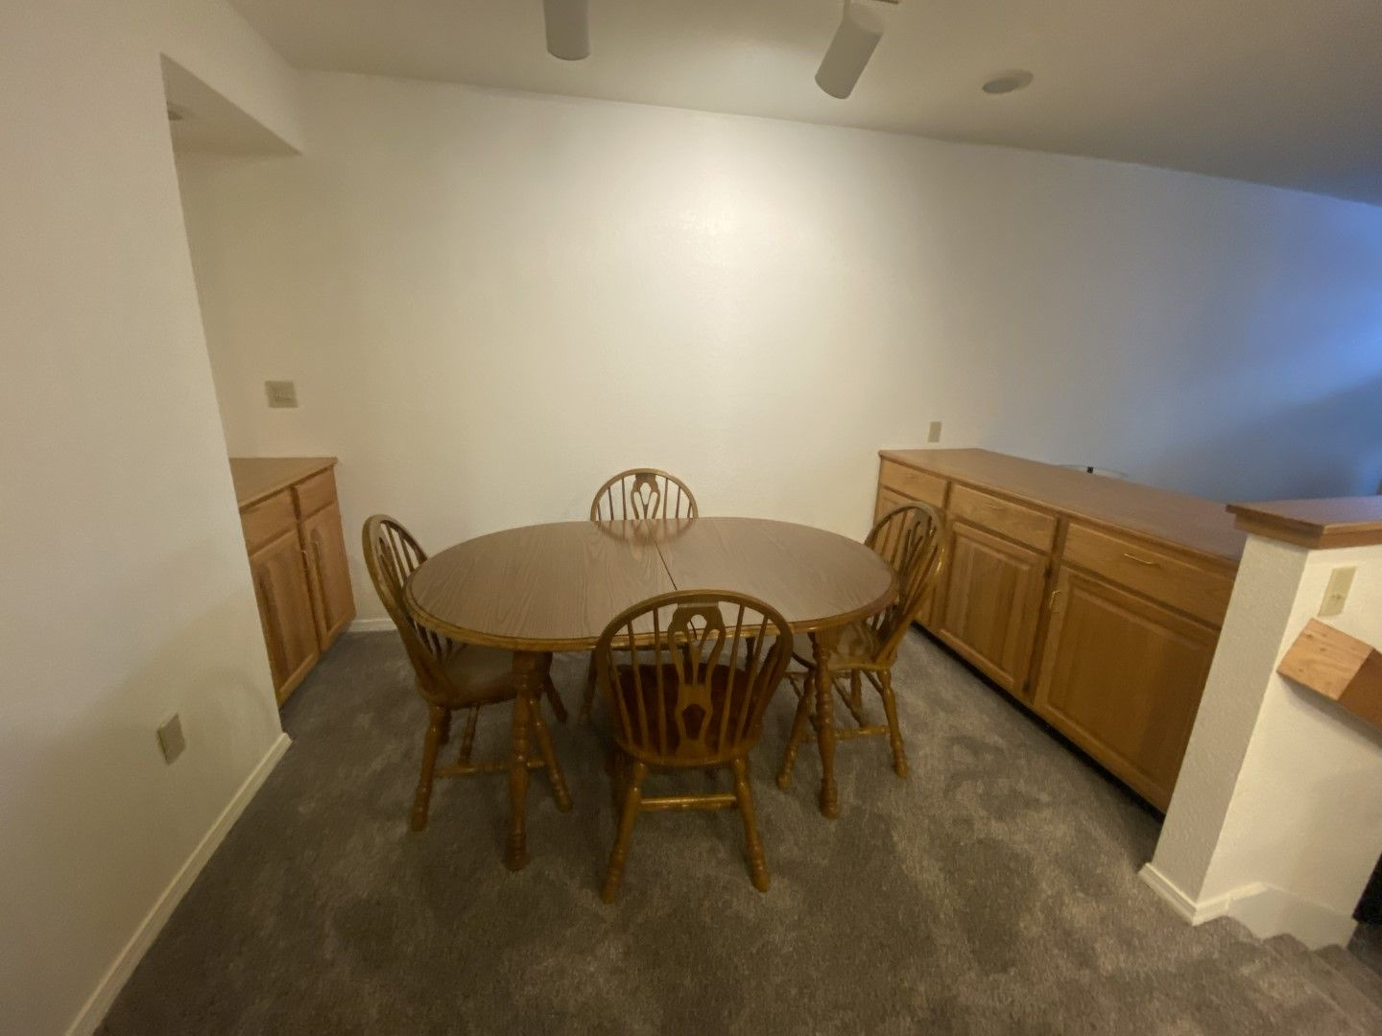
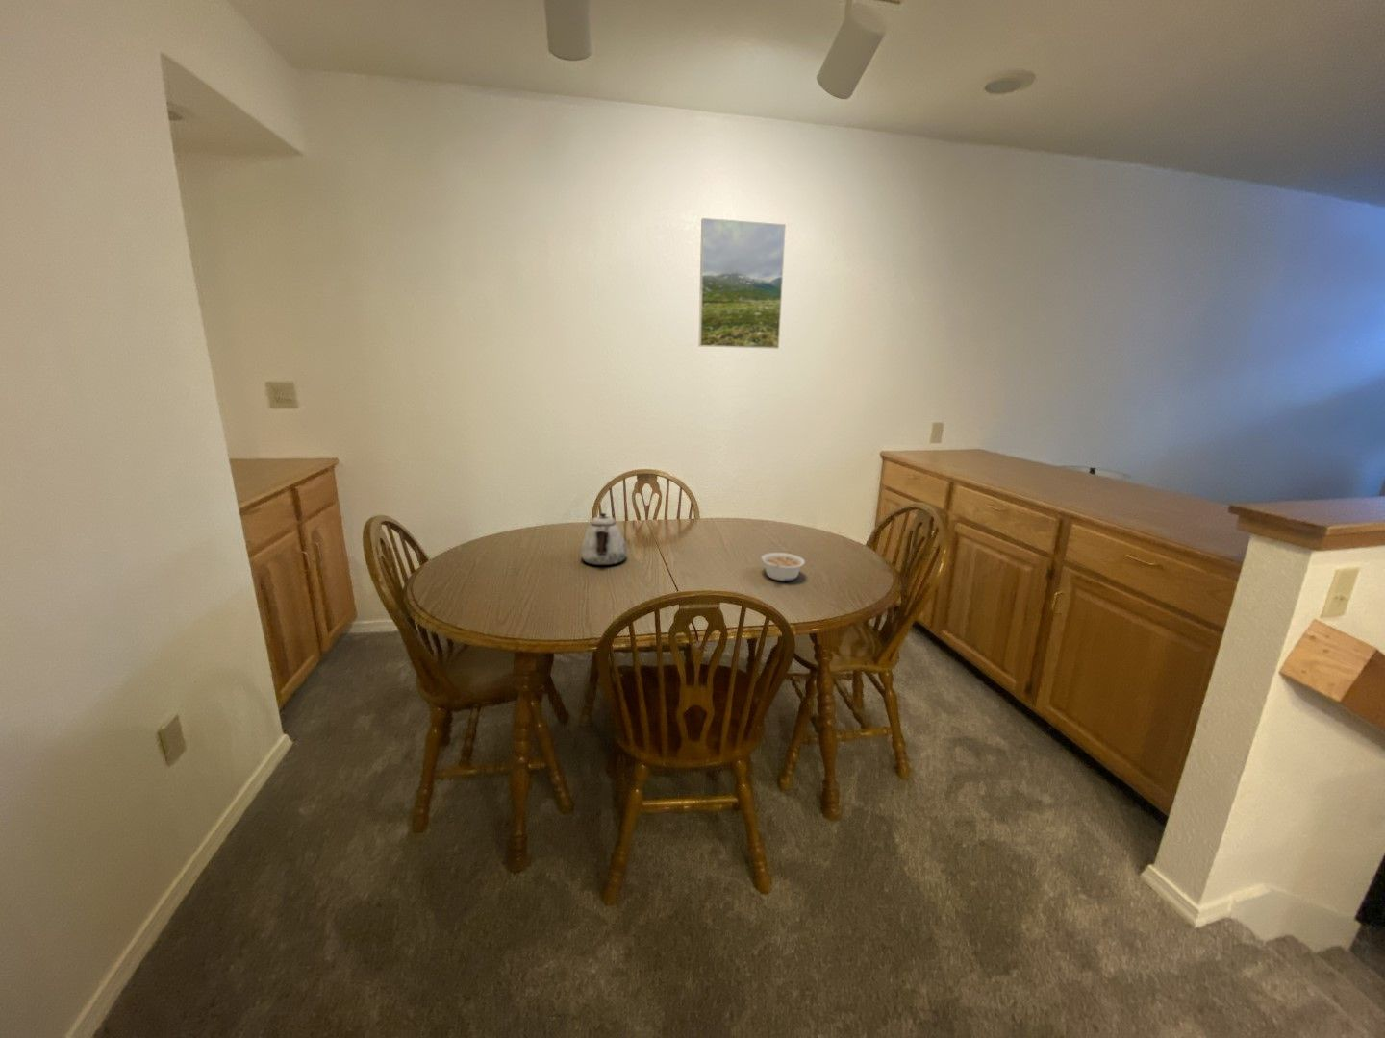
+ legume (783, 566)
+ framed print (740, 286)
+ teapot (604, 535)
